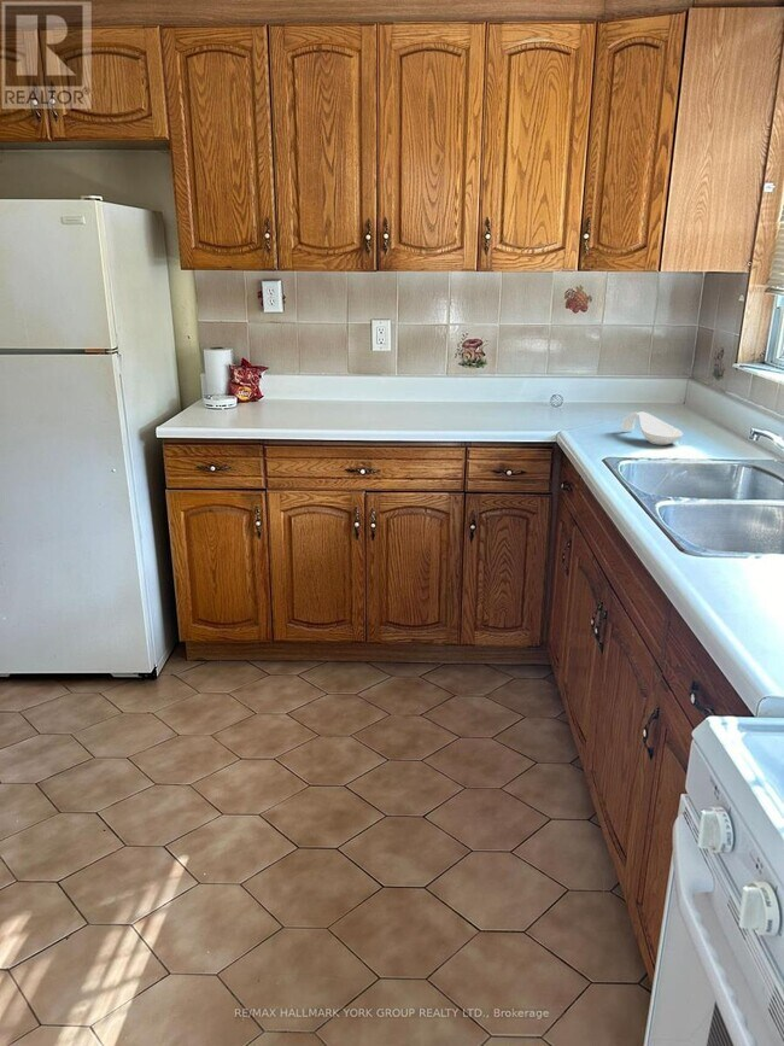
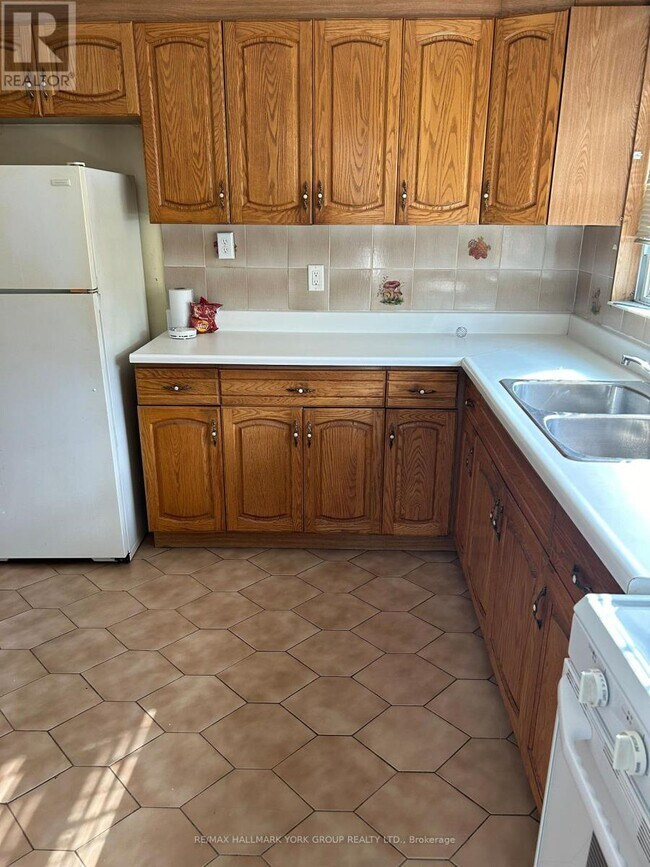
- spoon rest (649, 427)
